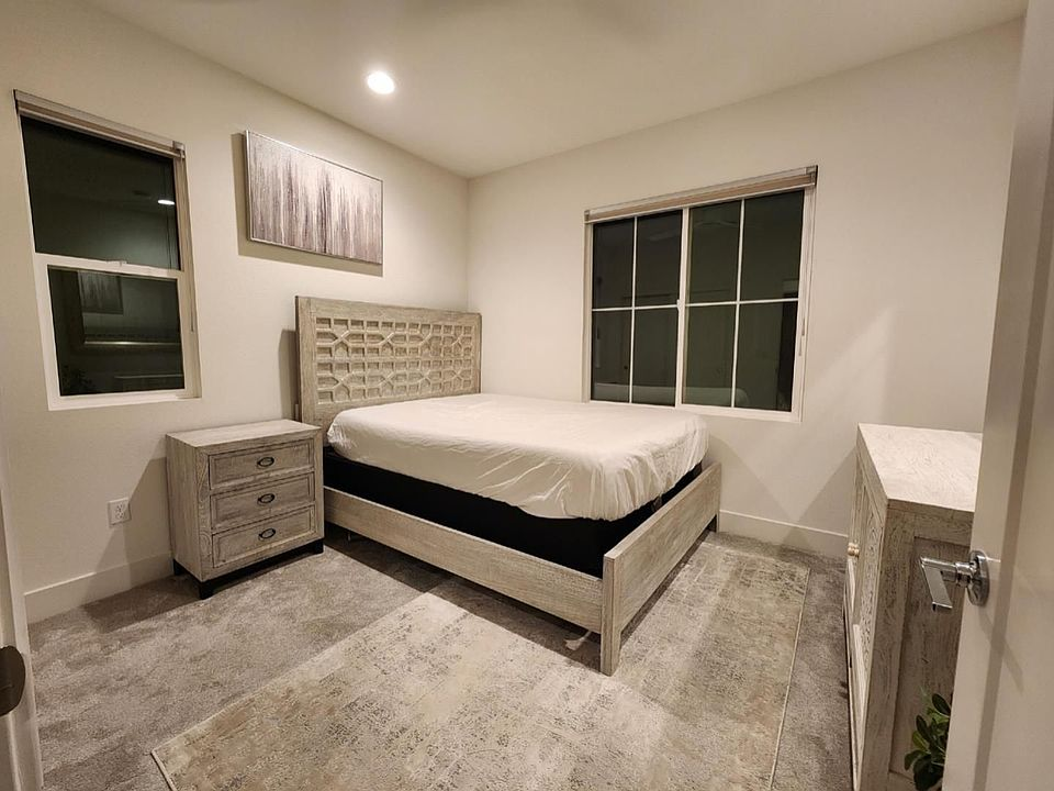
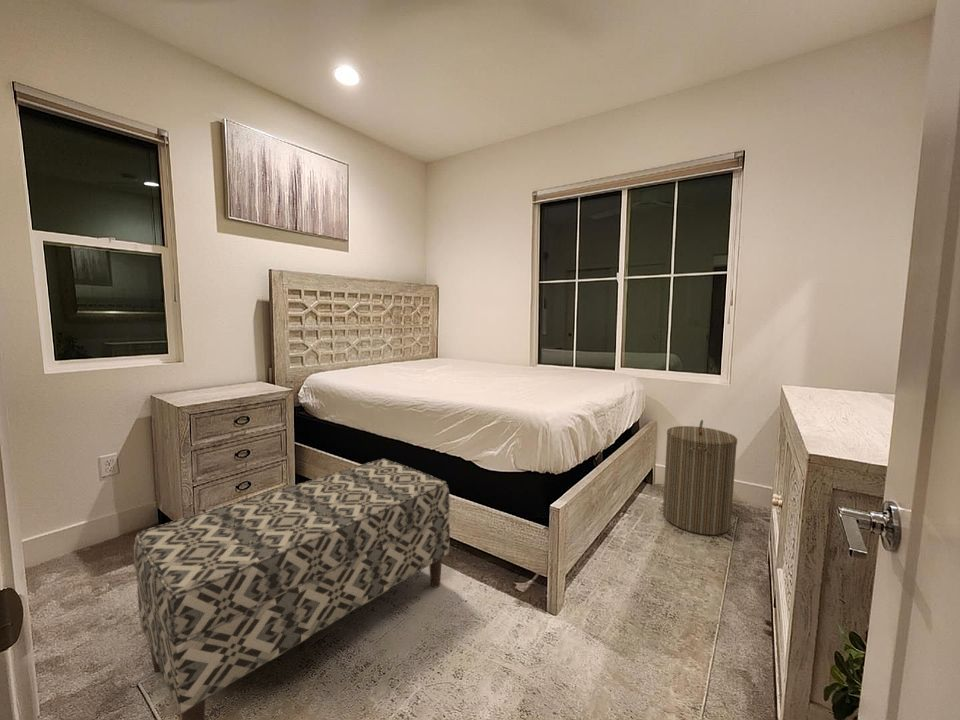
+ bench (315, 562)
+ laundry hamper (698, 470)
